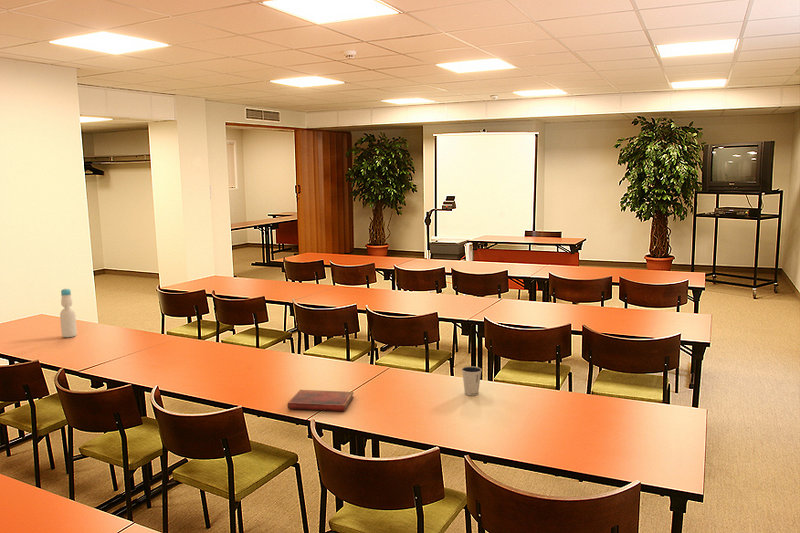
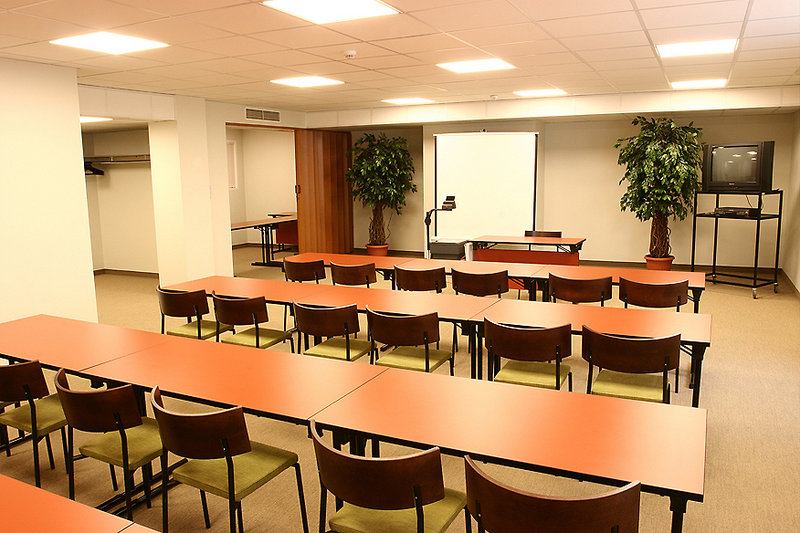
- bottle (67, 312)
- dixie cup (471, 381)
- diary (321, 400)
